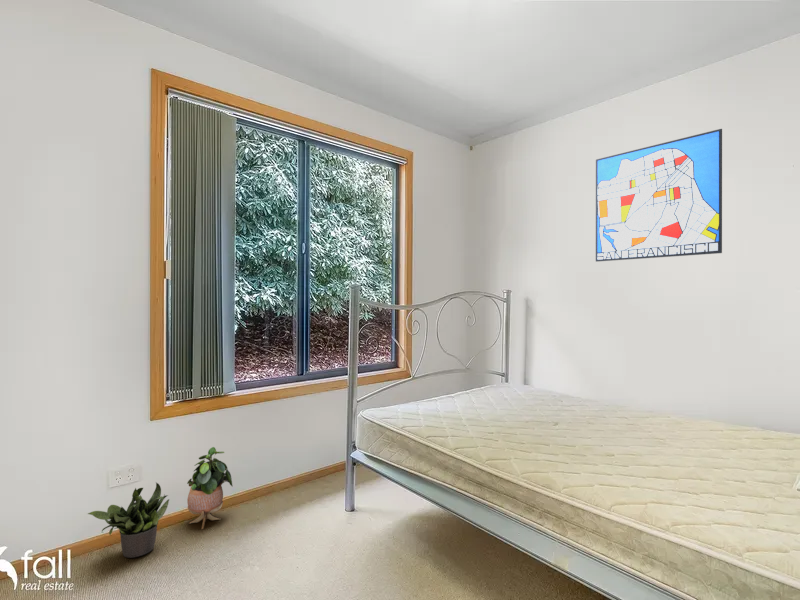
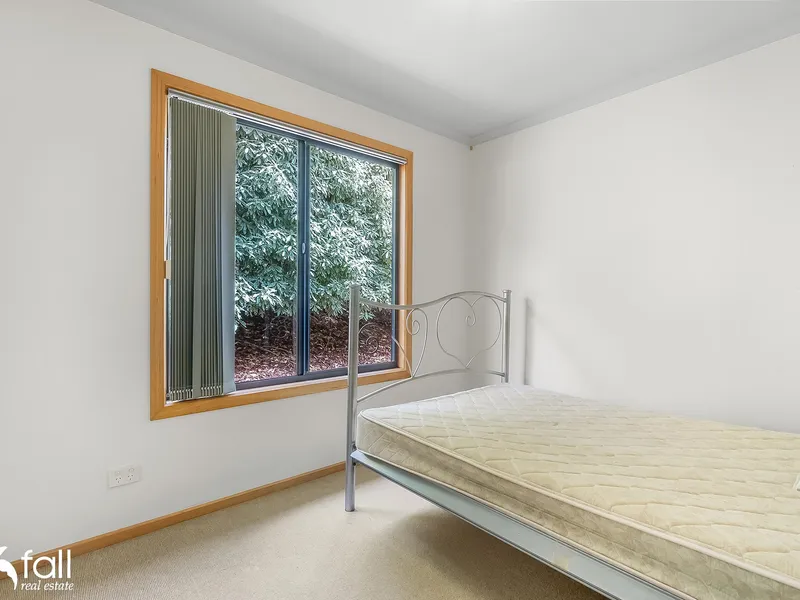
- potted plant (210, 484)
- potted plant (129, 519)
- wall art (652, 201)
